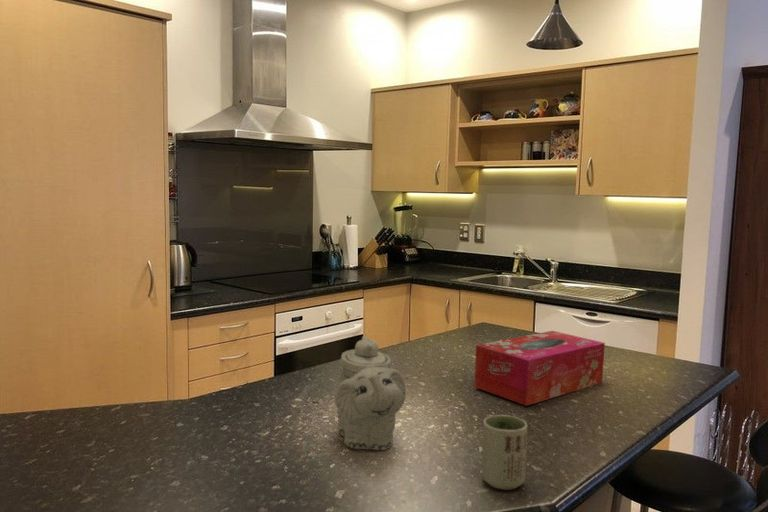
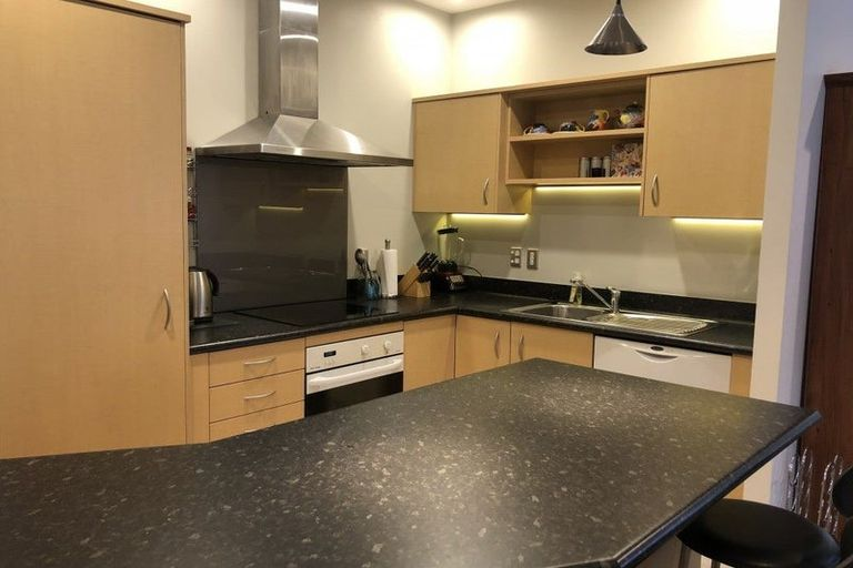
- cup (504, 452)
- tissue box (540, 364)
- teapot (368, 393)
